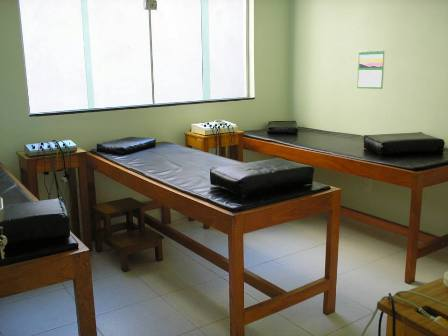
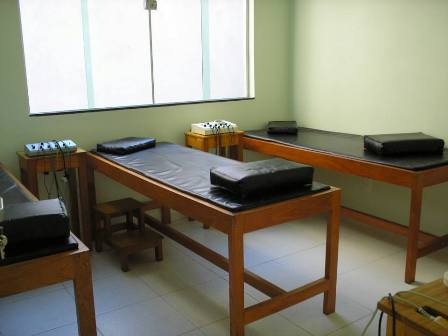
- calendar (370, 69)
